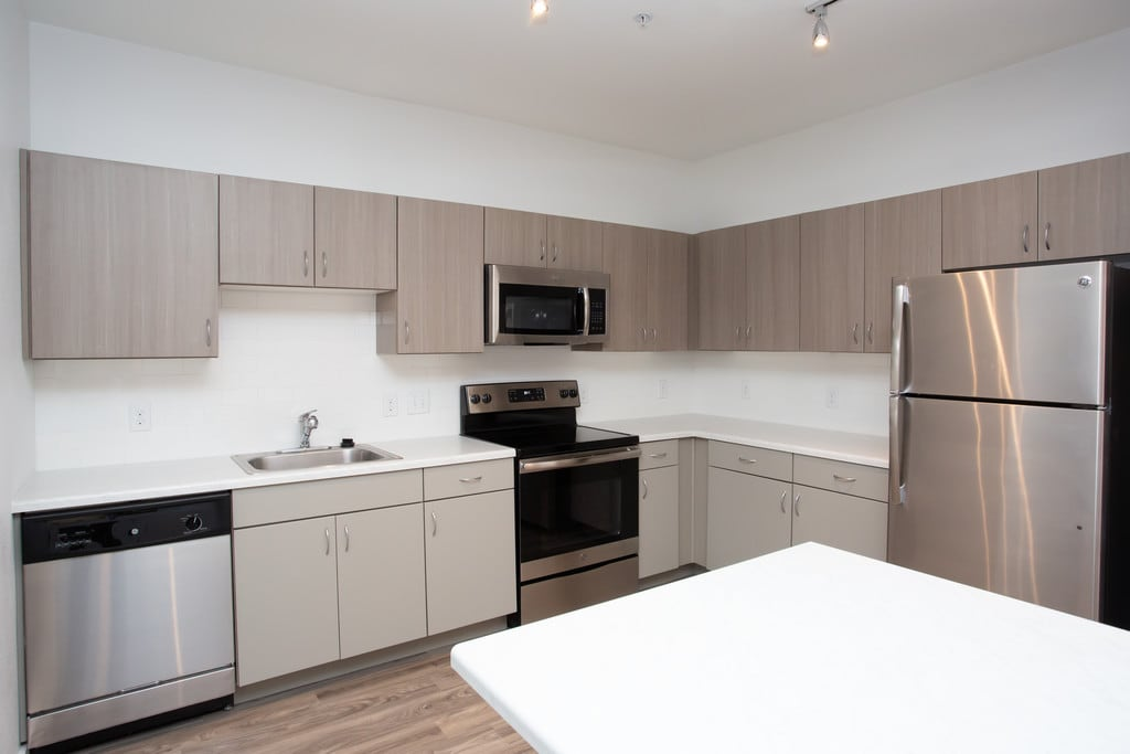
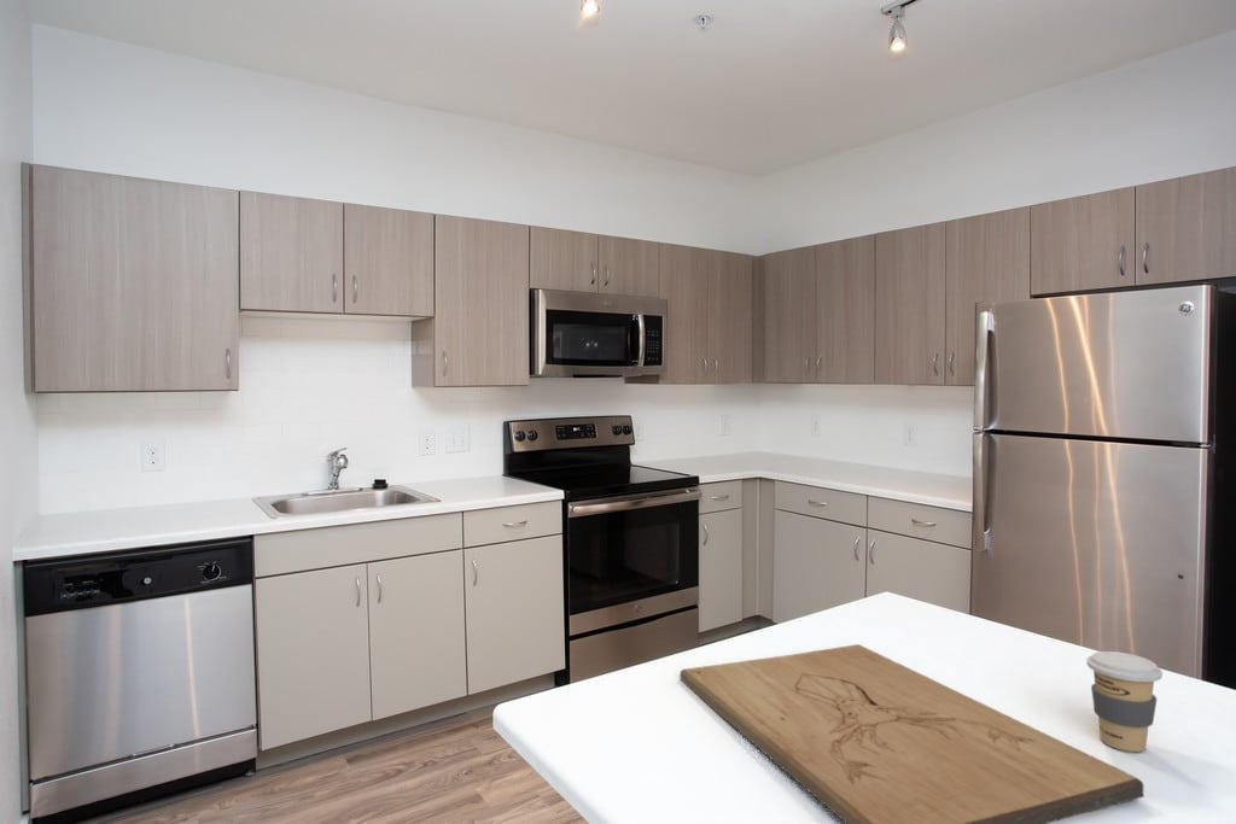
+ cutting board (871, 720)
+ coffee cup (1123, 701)
